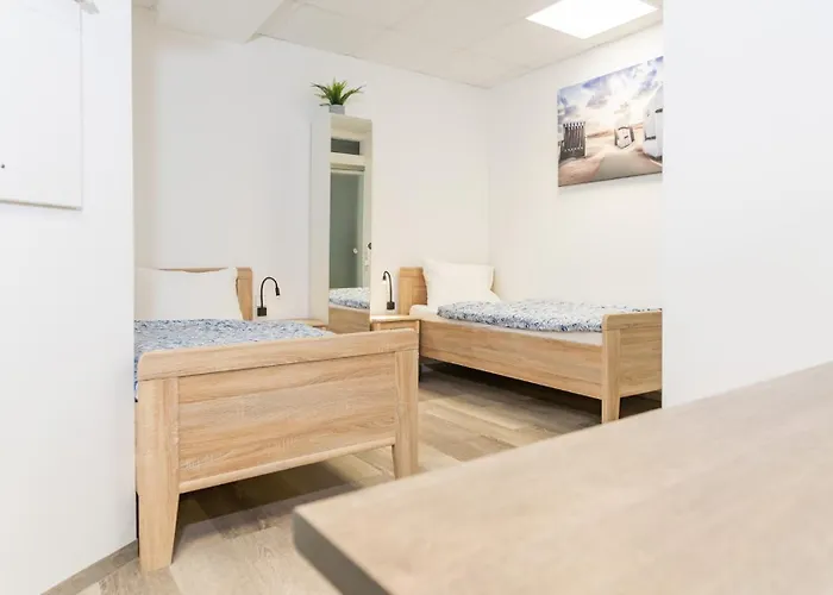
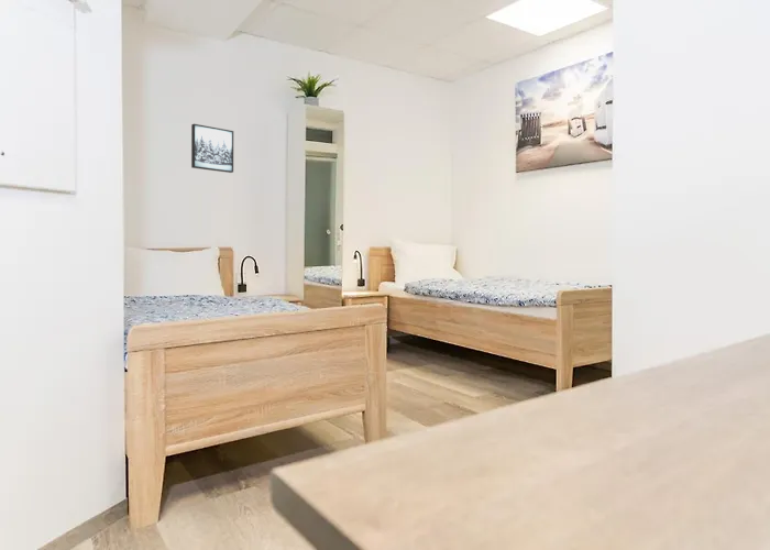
+ wall art (212, 148)
